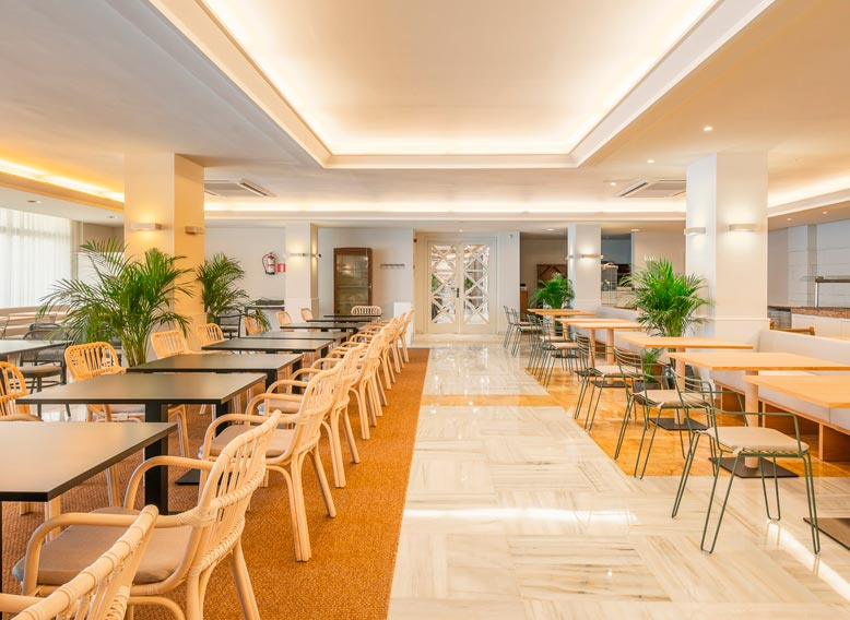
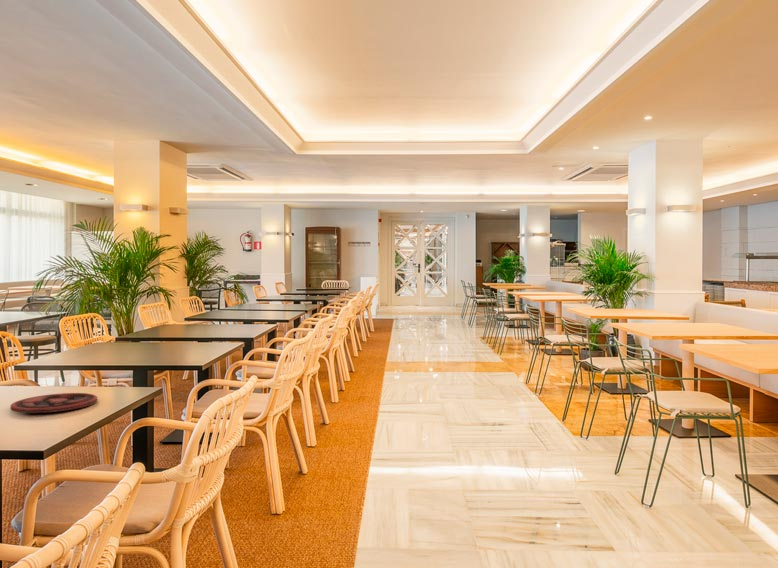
+ plate (55, 401)
